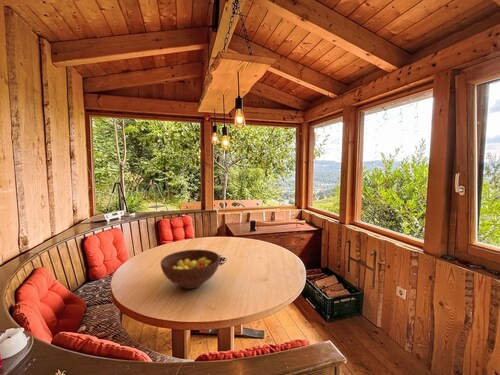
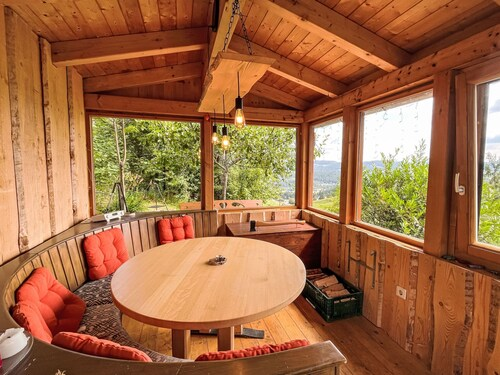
- fruit bowl (191, 271)
